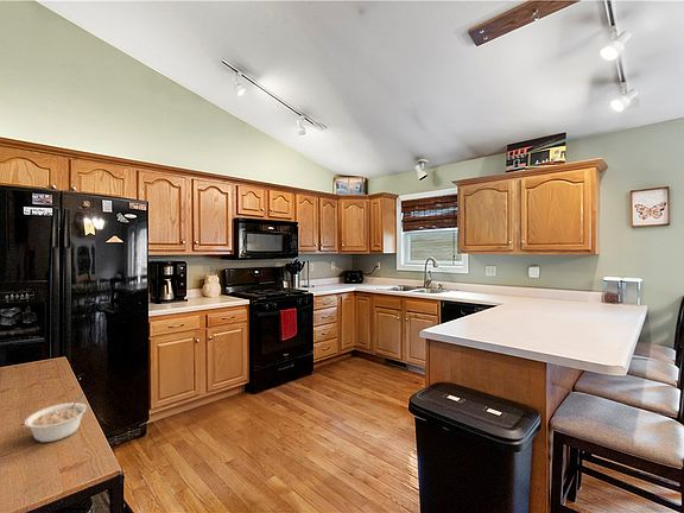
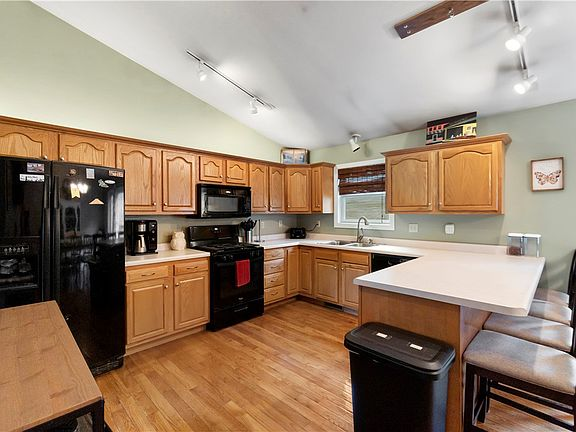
- legume (57, 420)
